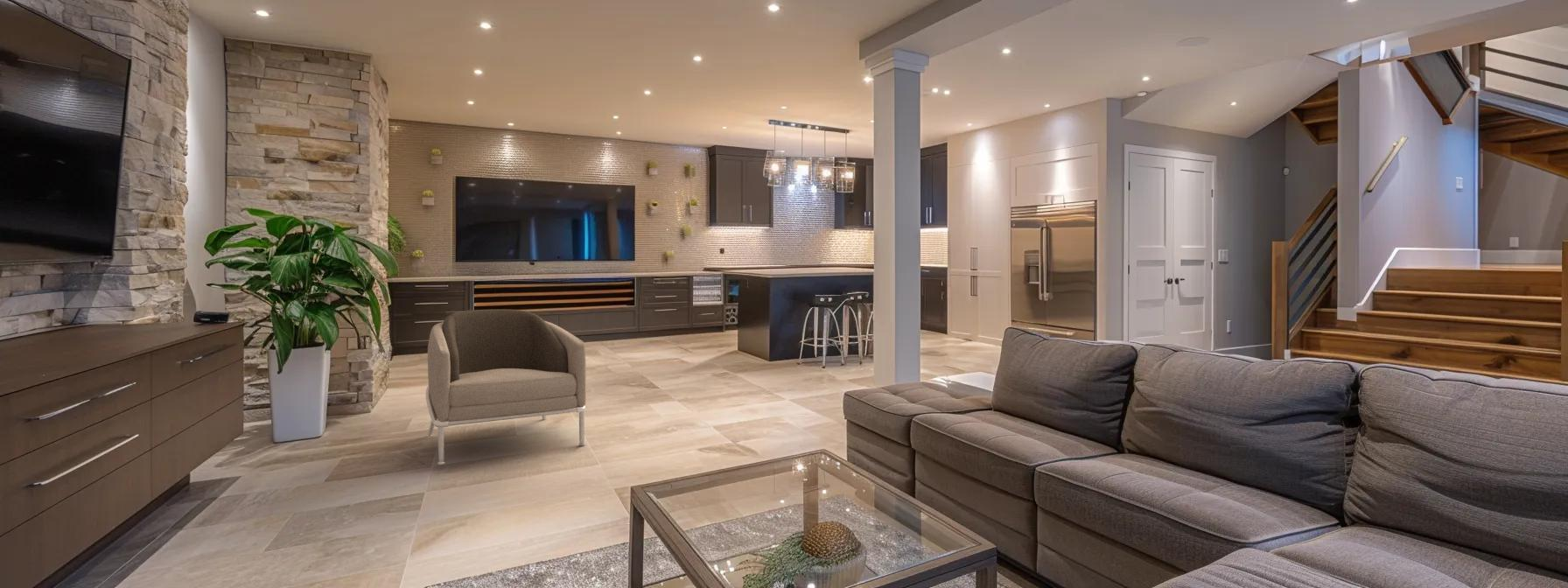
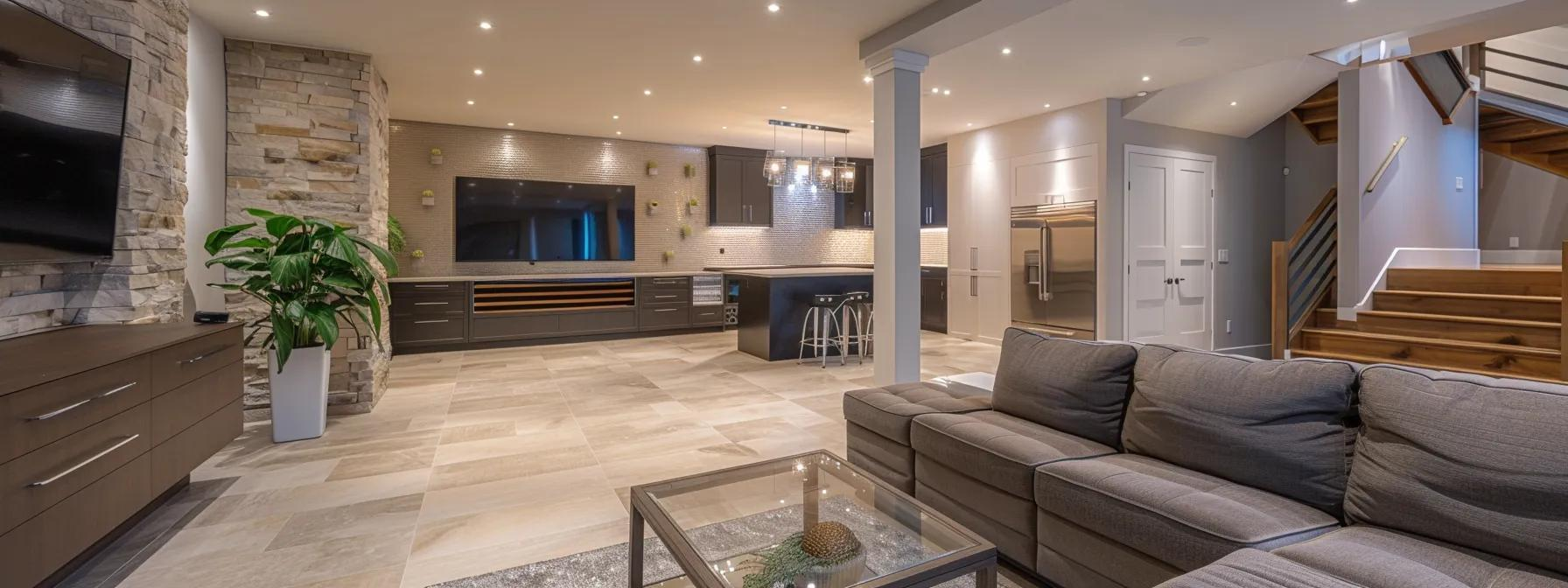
- armchair (500, 375)
